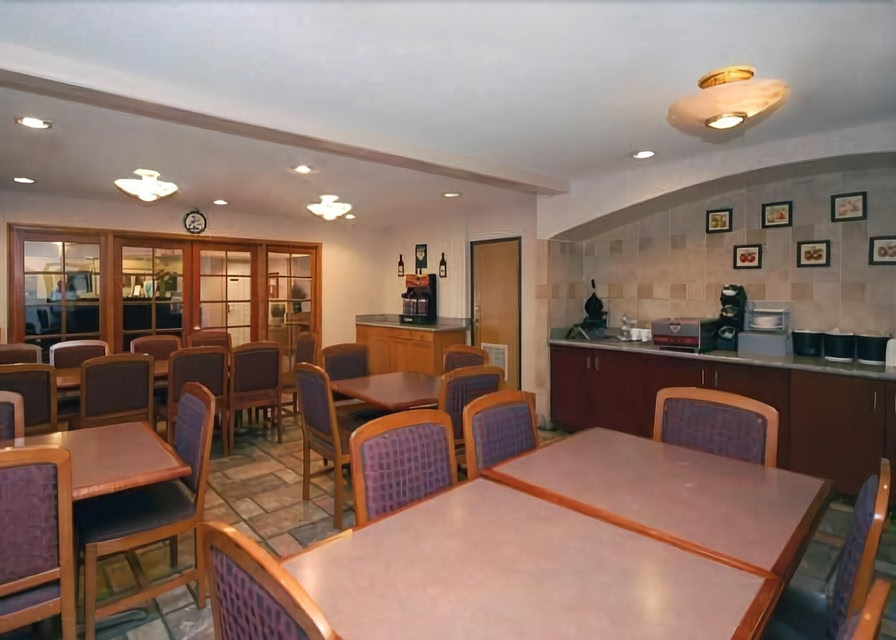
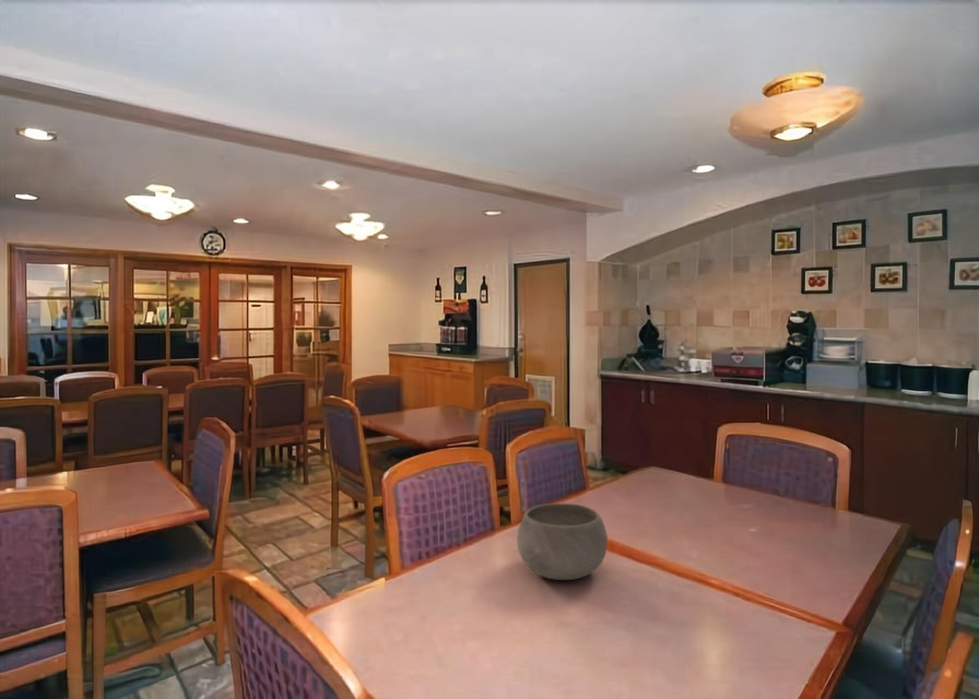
+ bowl (562, 543)
